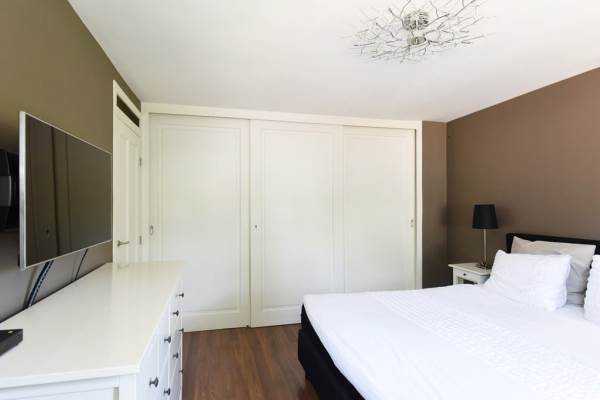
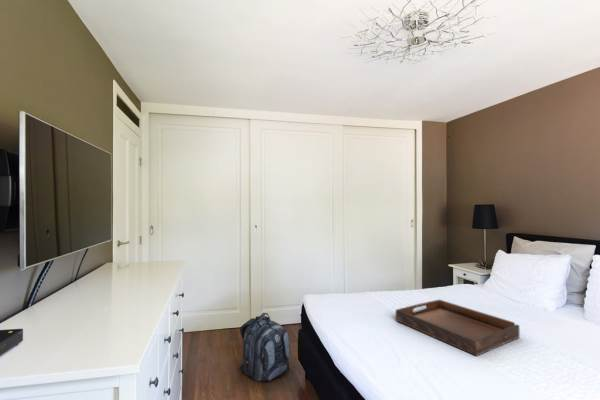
+ serving tray (454, 322)
+ backpack (264, 341)
